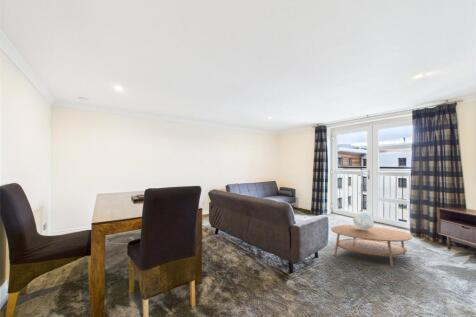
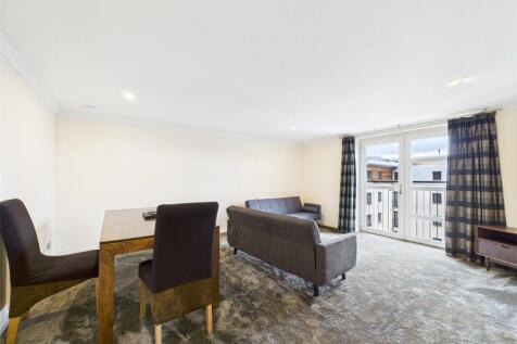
- decorative globe (363, 220)
- coffee table (370, 243)
